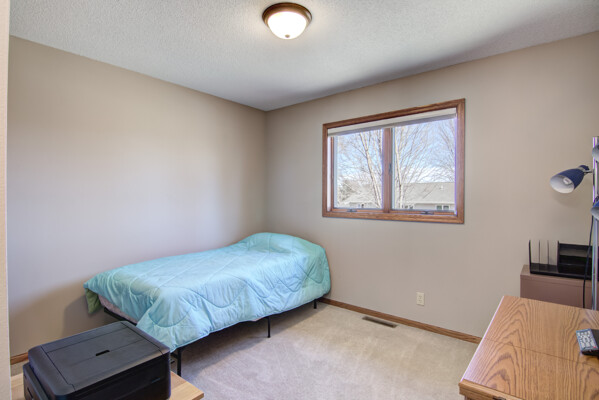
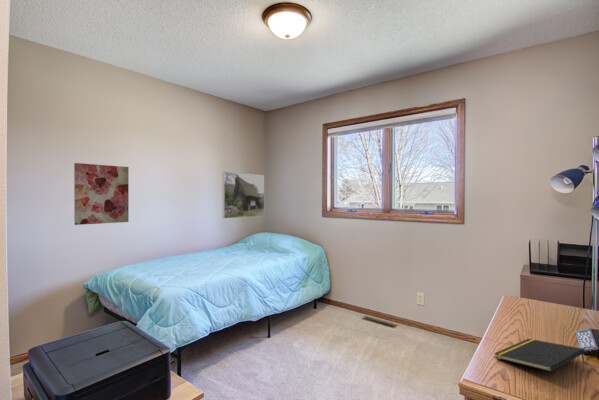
+ notepad (538, 353)
+ wall art (103, 194)
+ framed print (244, 195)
